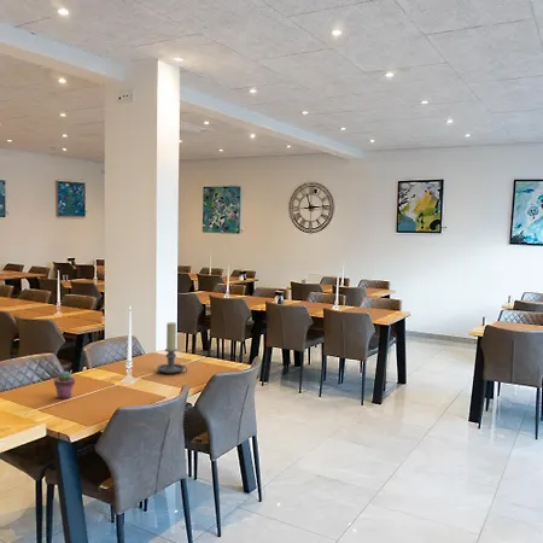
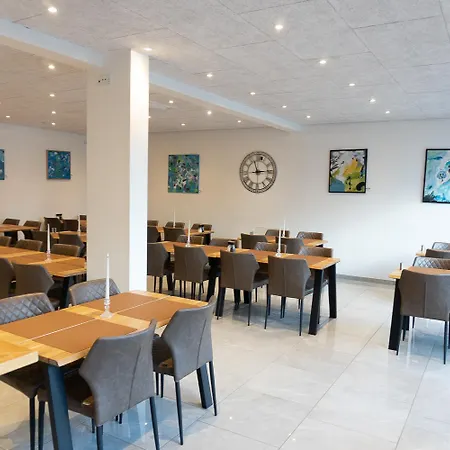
- candle holder (173, 346)
- potted succulent (64, 384)
